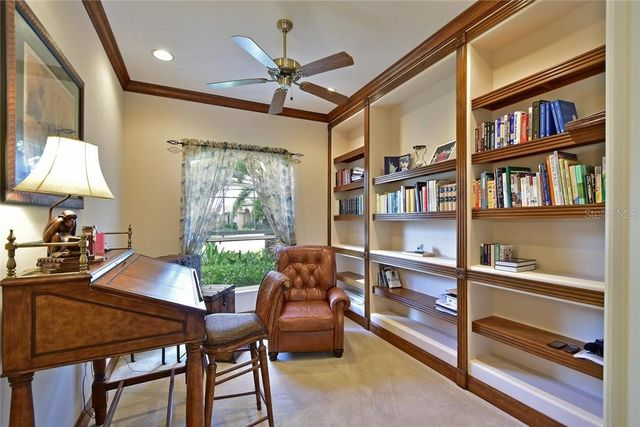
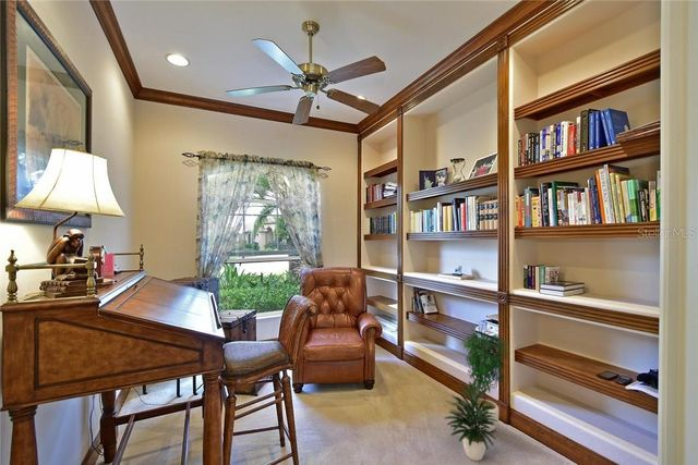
+ potted plant (478, 384)
